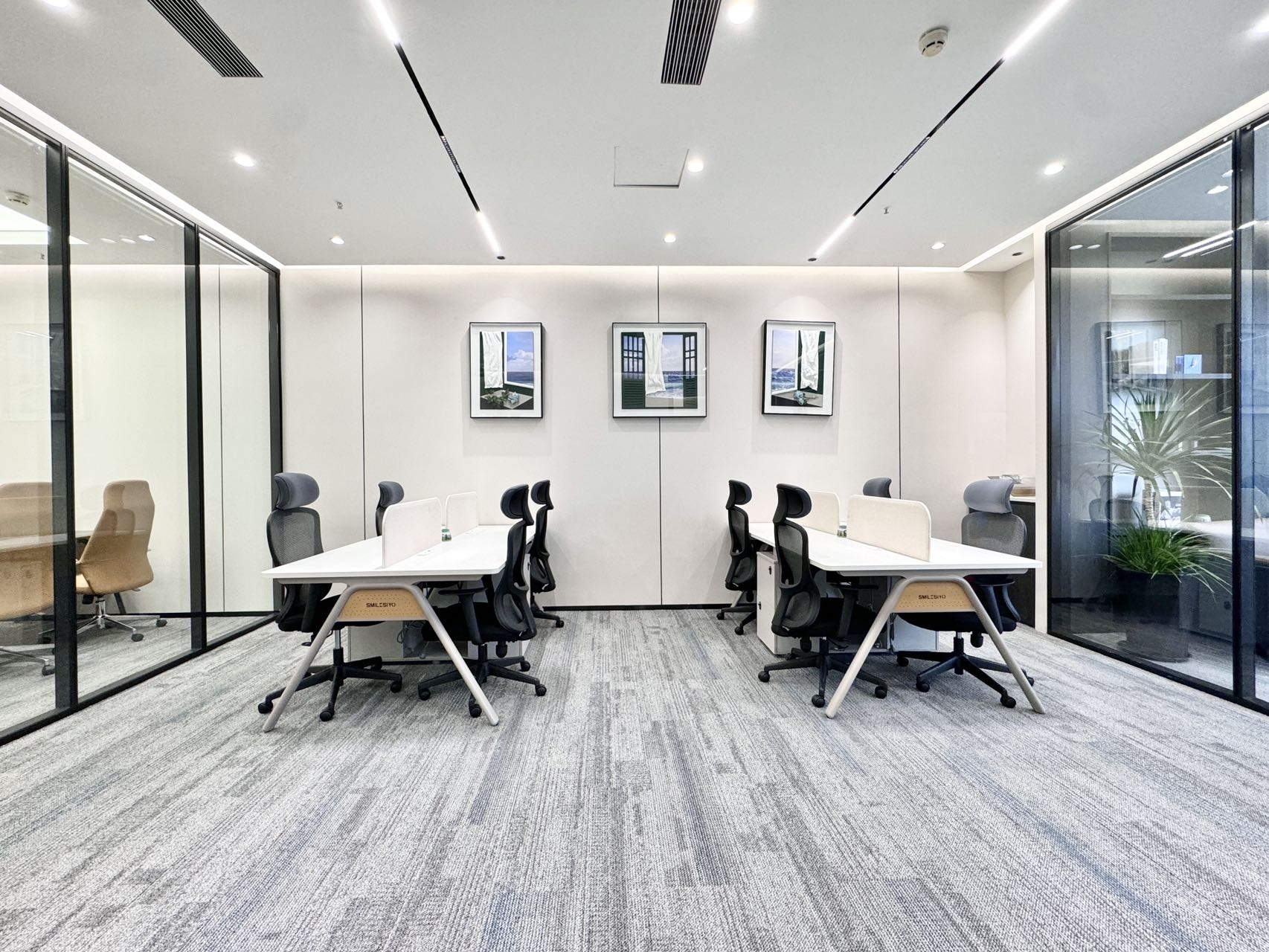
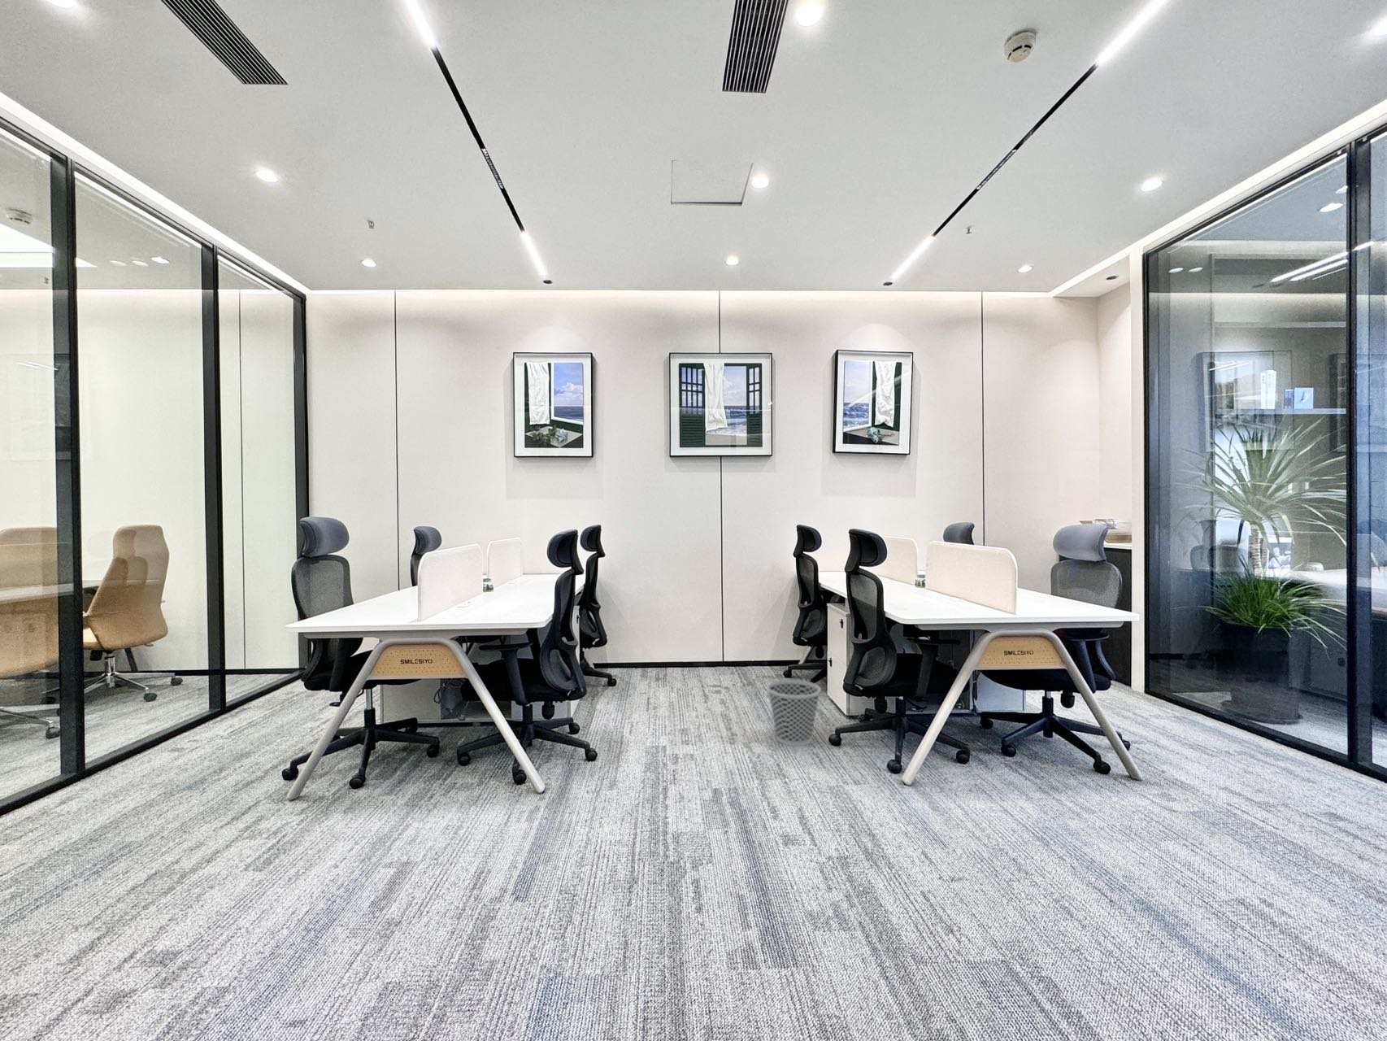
+ wastebasket (794, 713)
